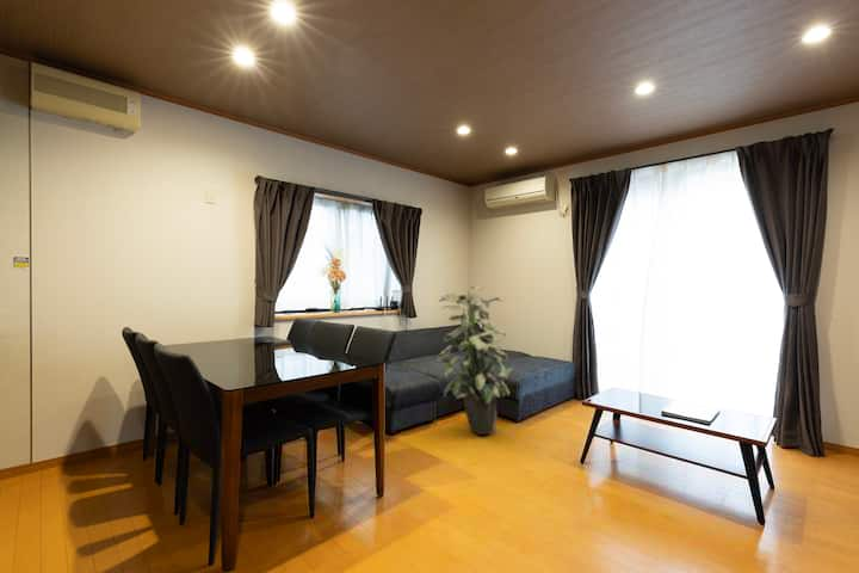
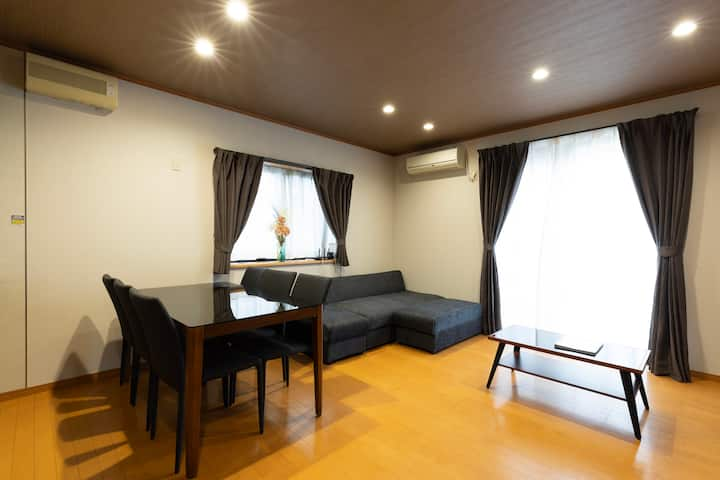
- indoor plant (474, 358)
